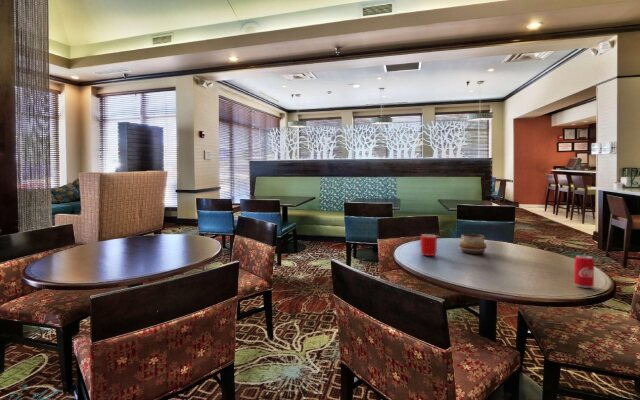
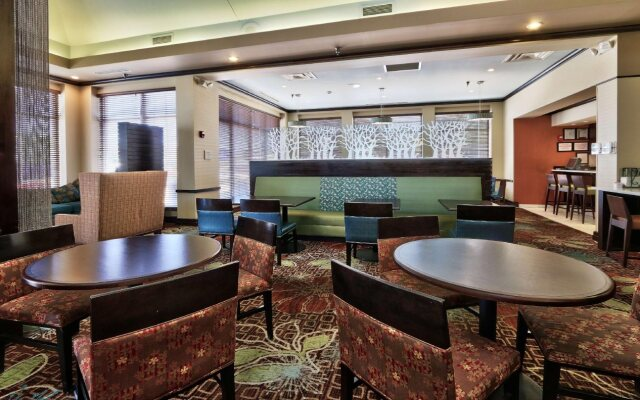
- cup (426, 244)
- beverage can (583, 271)
- decorative bowl (472, 243)
